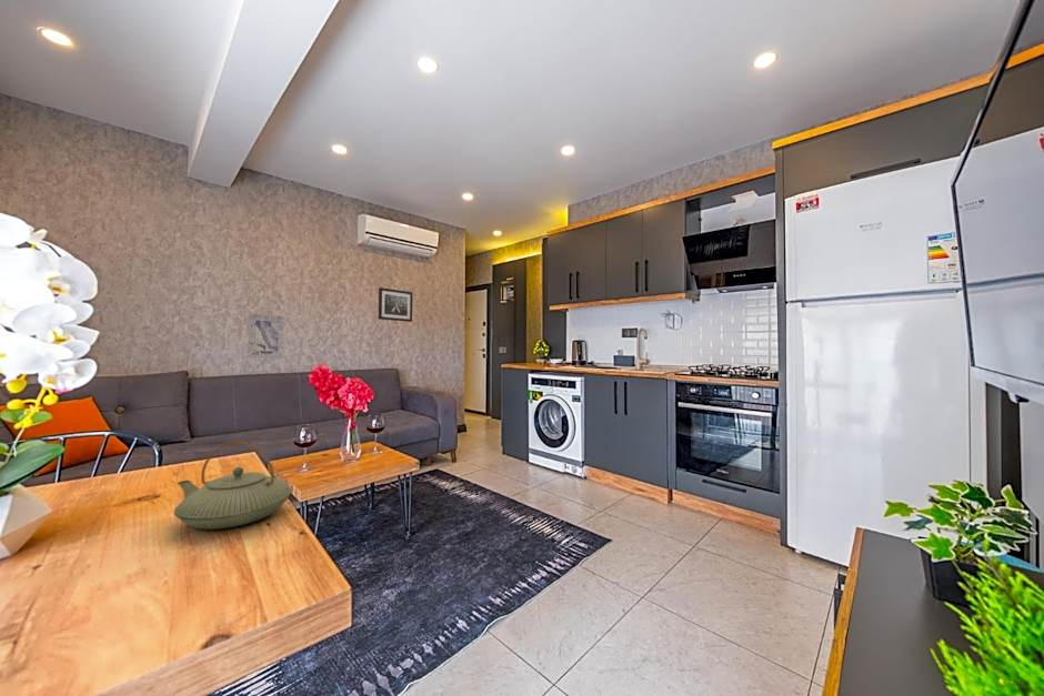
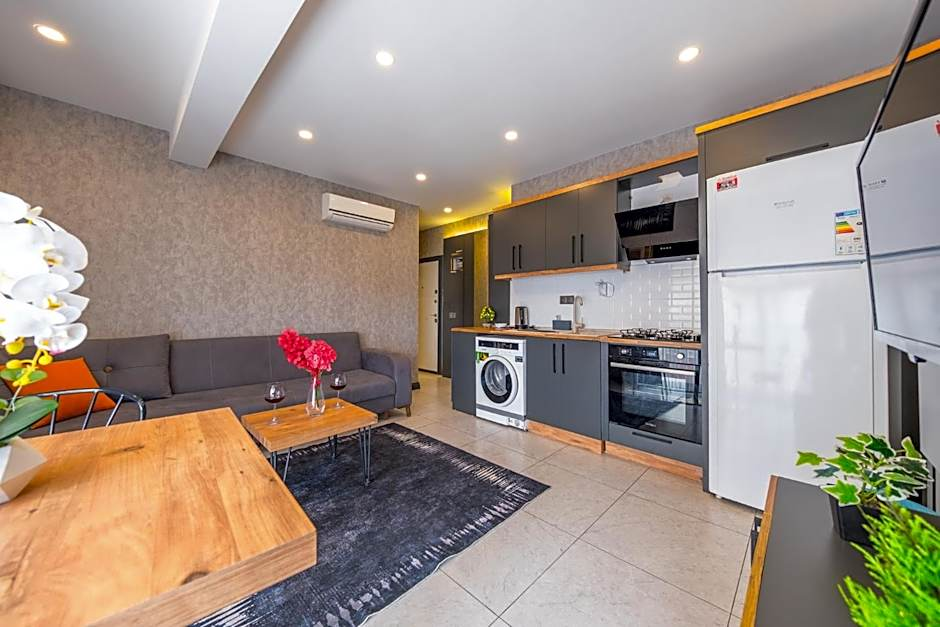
- wall art (395, 305)
- wall art (265, 336)
- teapot (231, 478)
